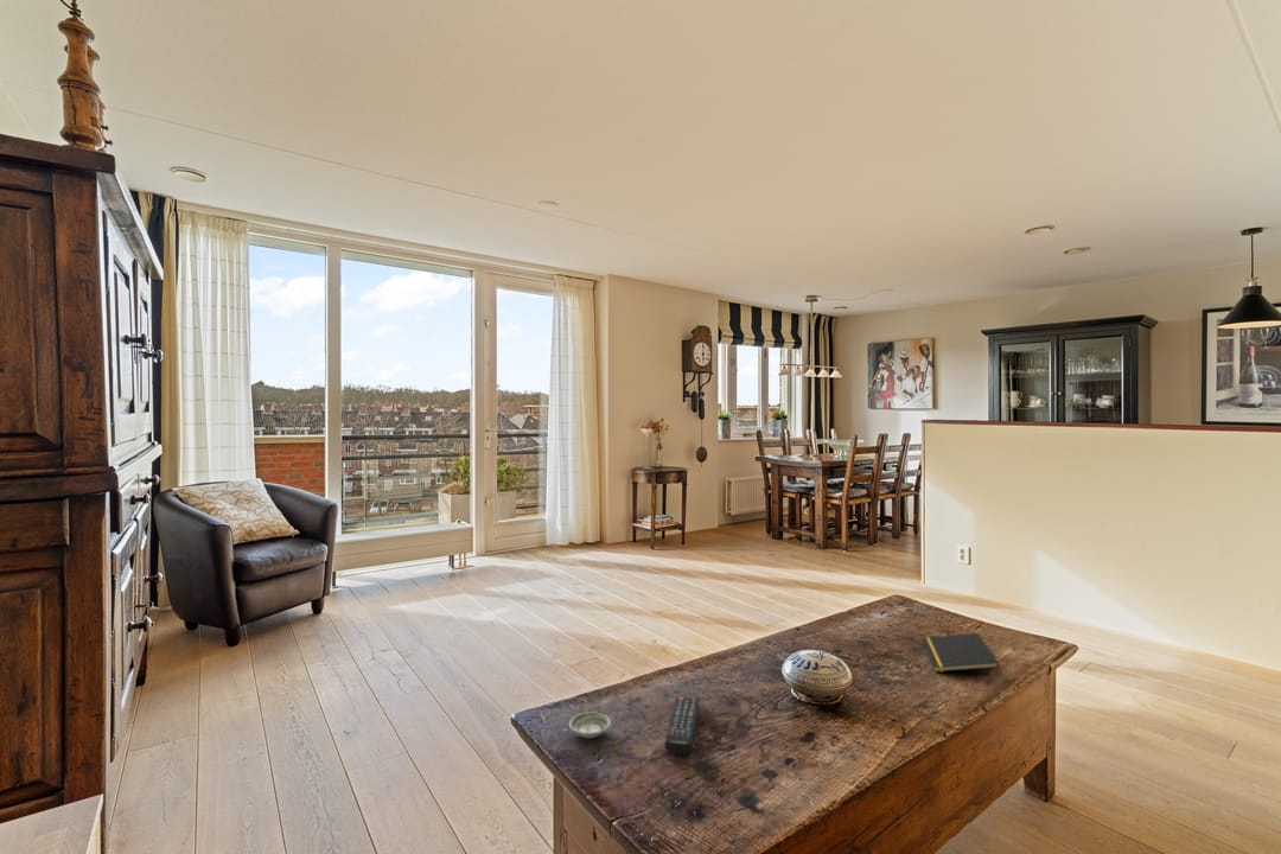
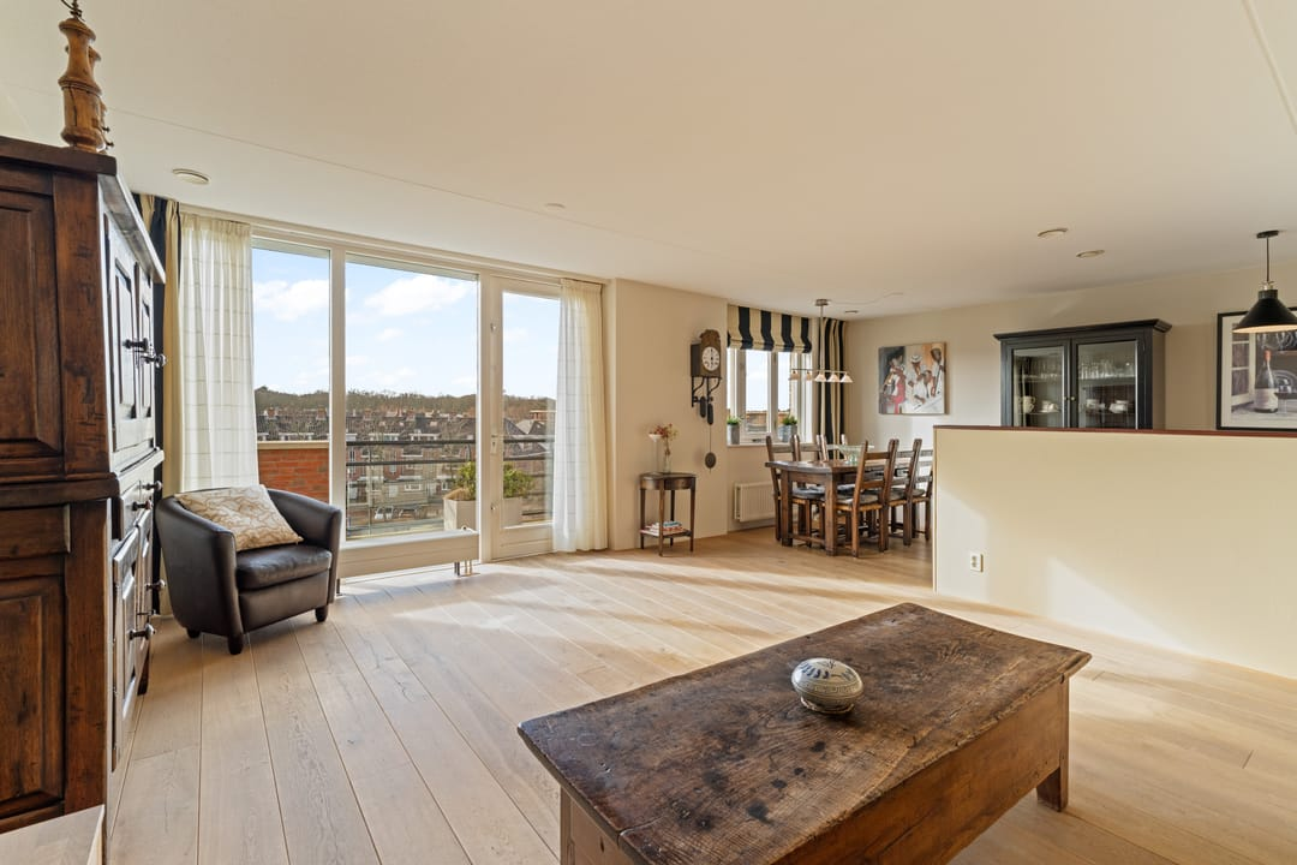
- saucer (589, 727)
- notepad (957, 651)
- remote control (683, 721)
